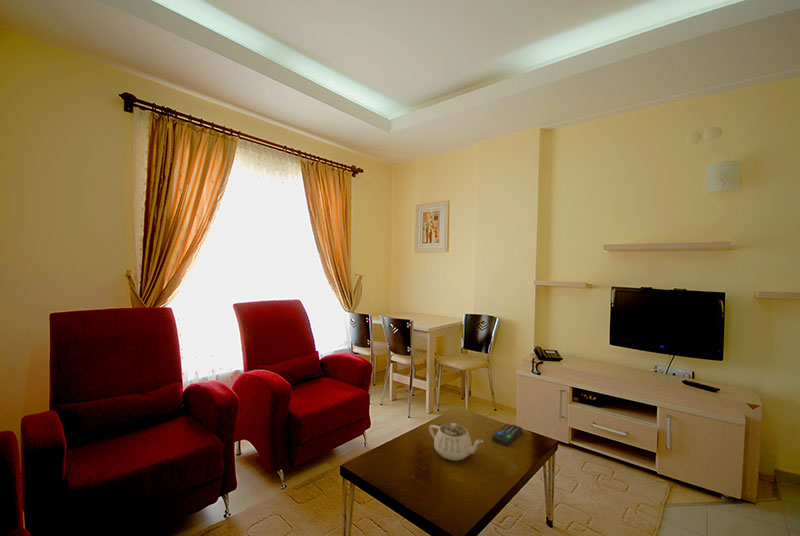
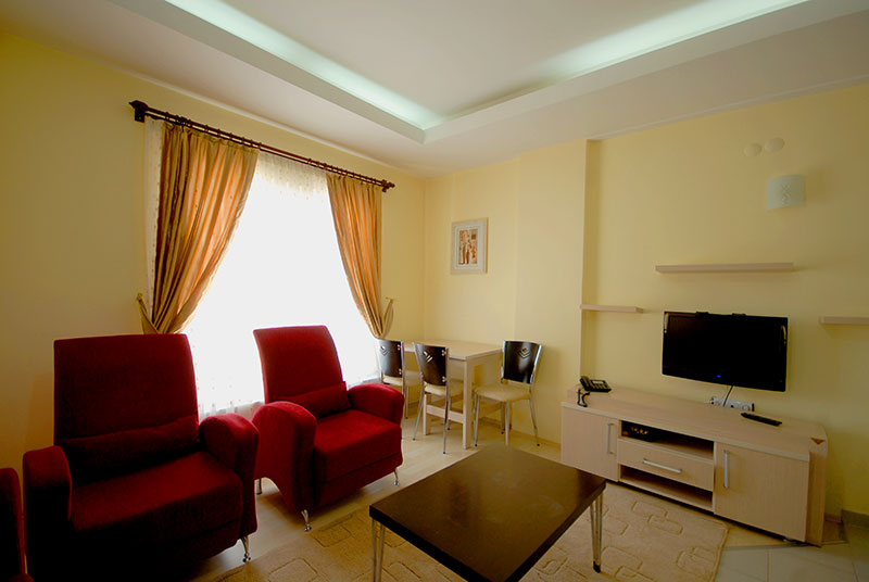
- teapot (454, 439)
- remote control (507, 433)
